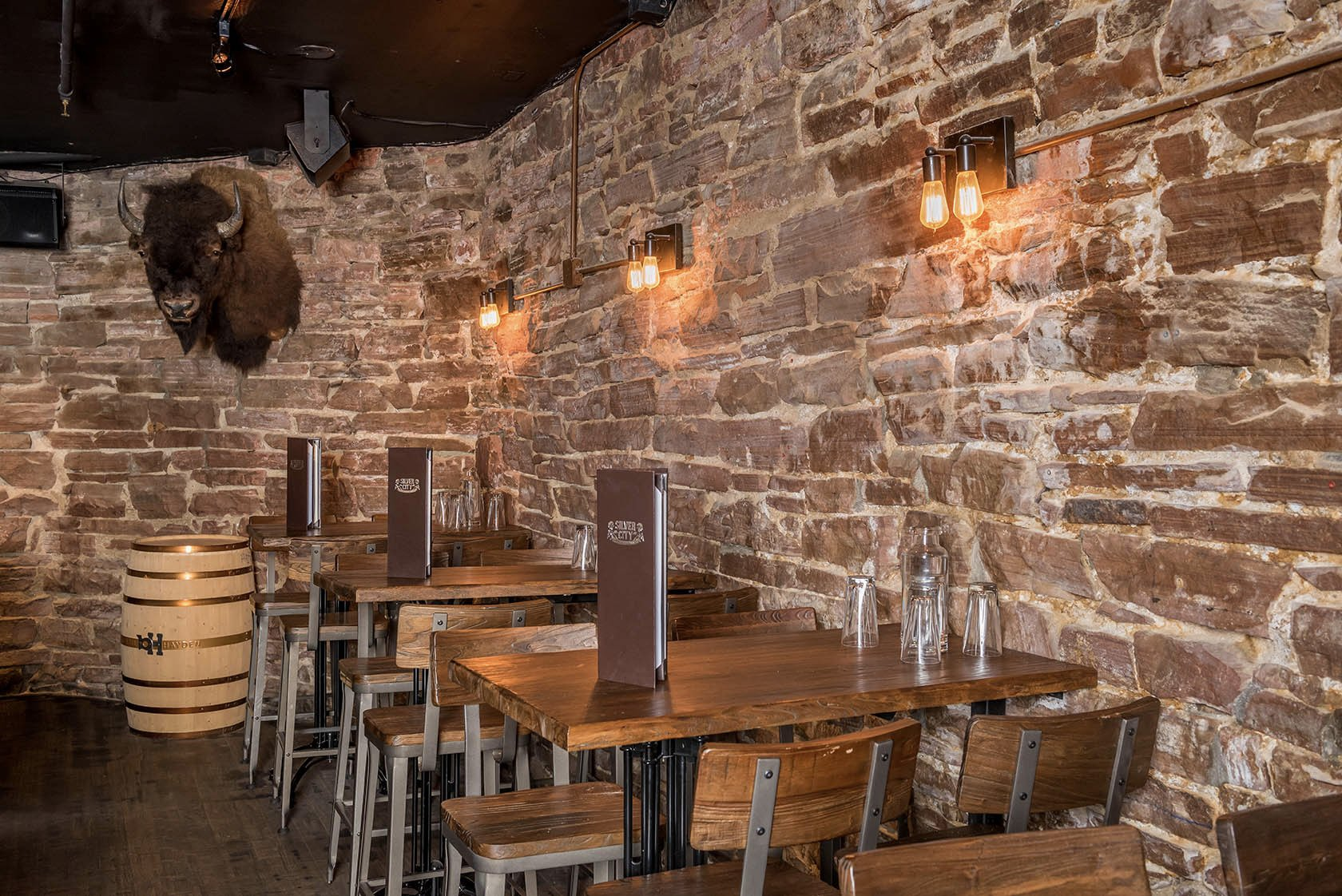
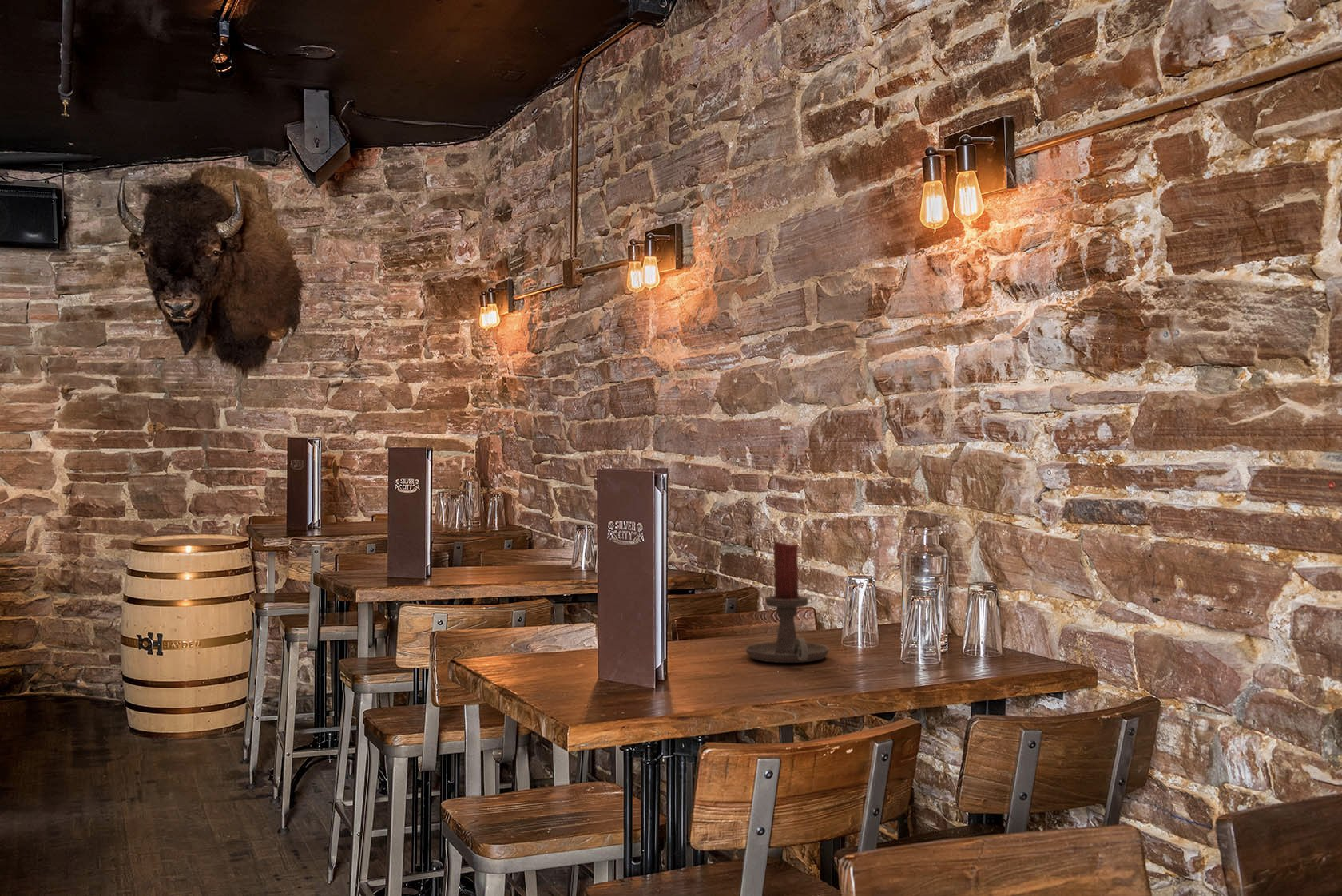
+ candle holder (789, 601)
